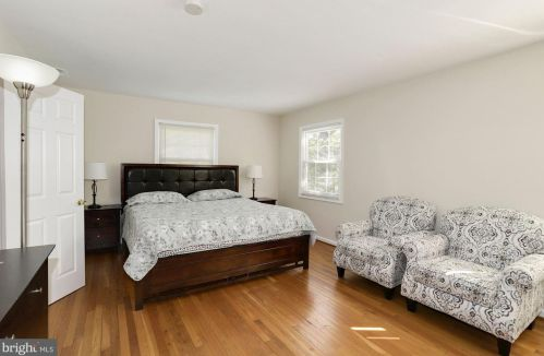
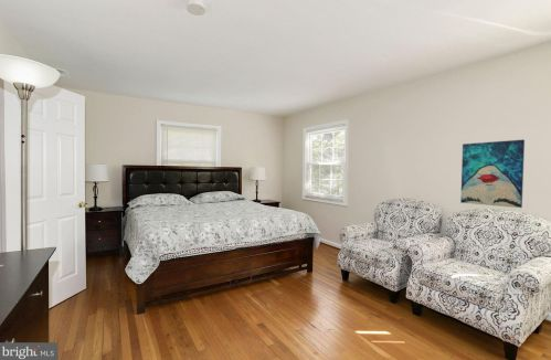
+ wall art (489, 173)
